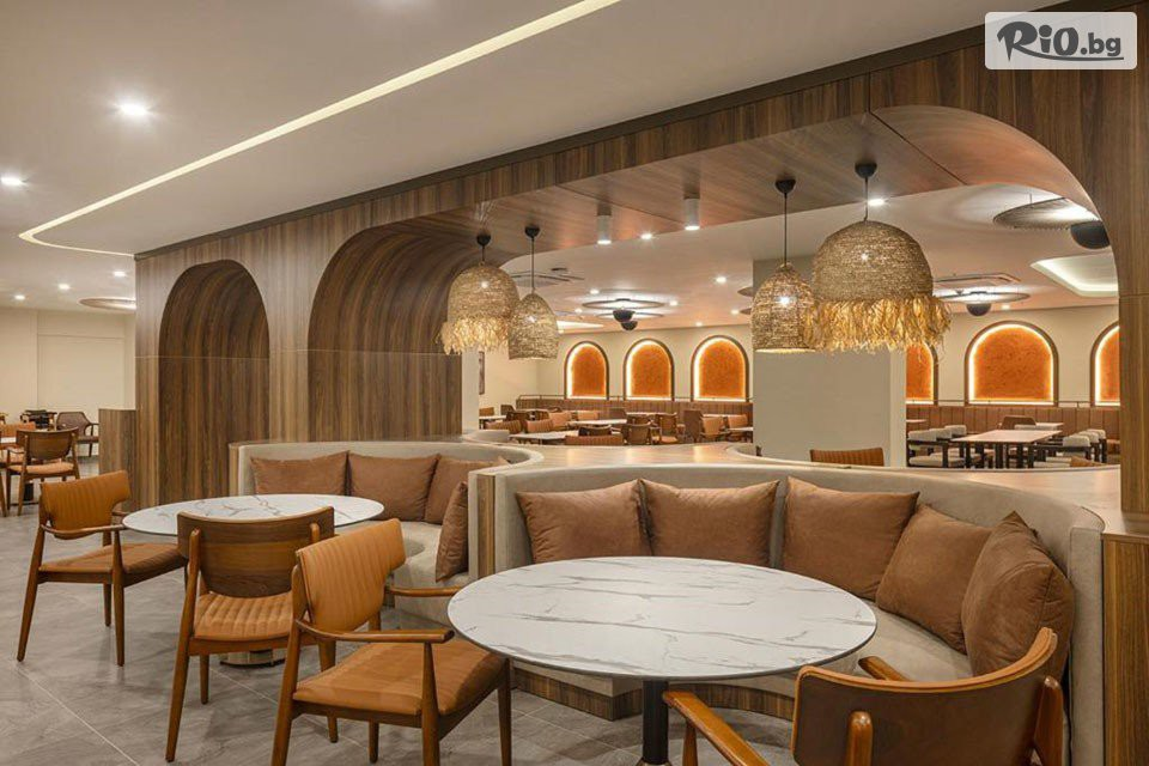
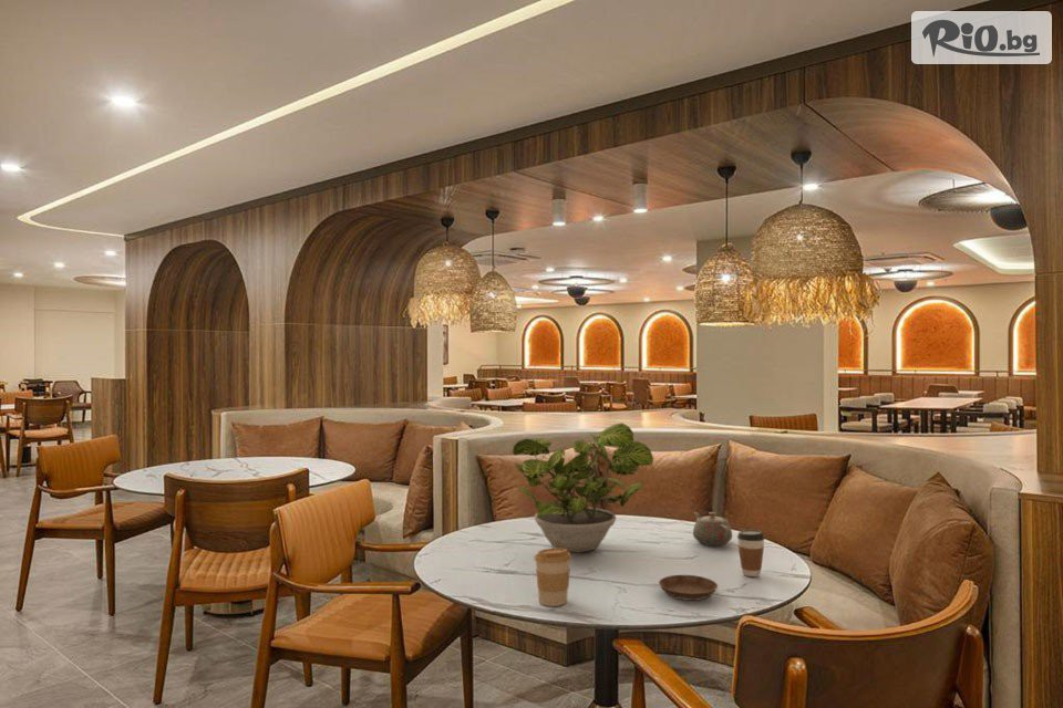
+ teapot (711, 527)
+ saucer (688, 589)
+ coffee cup (553, 574)
+ potted plant (579, 486)
+ coffee cup (751, 552)
